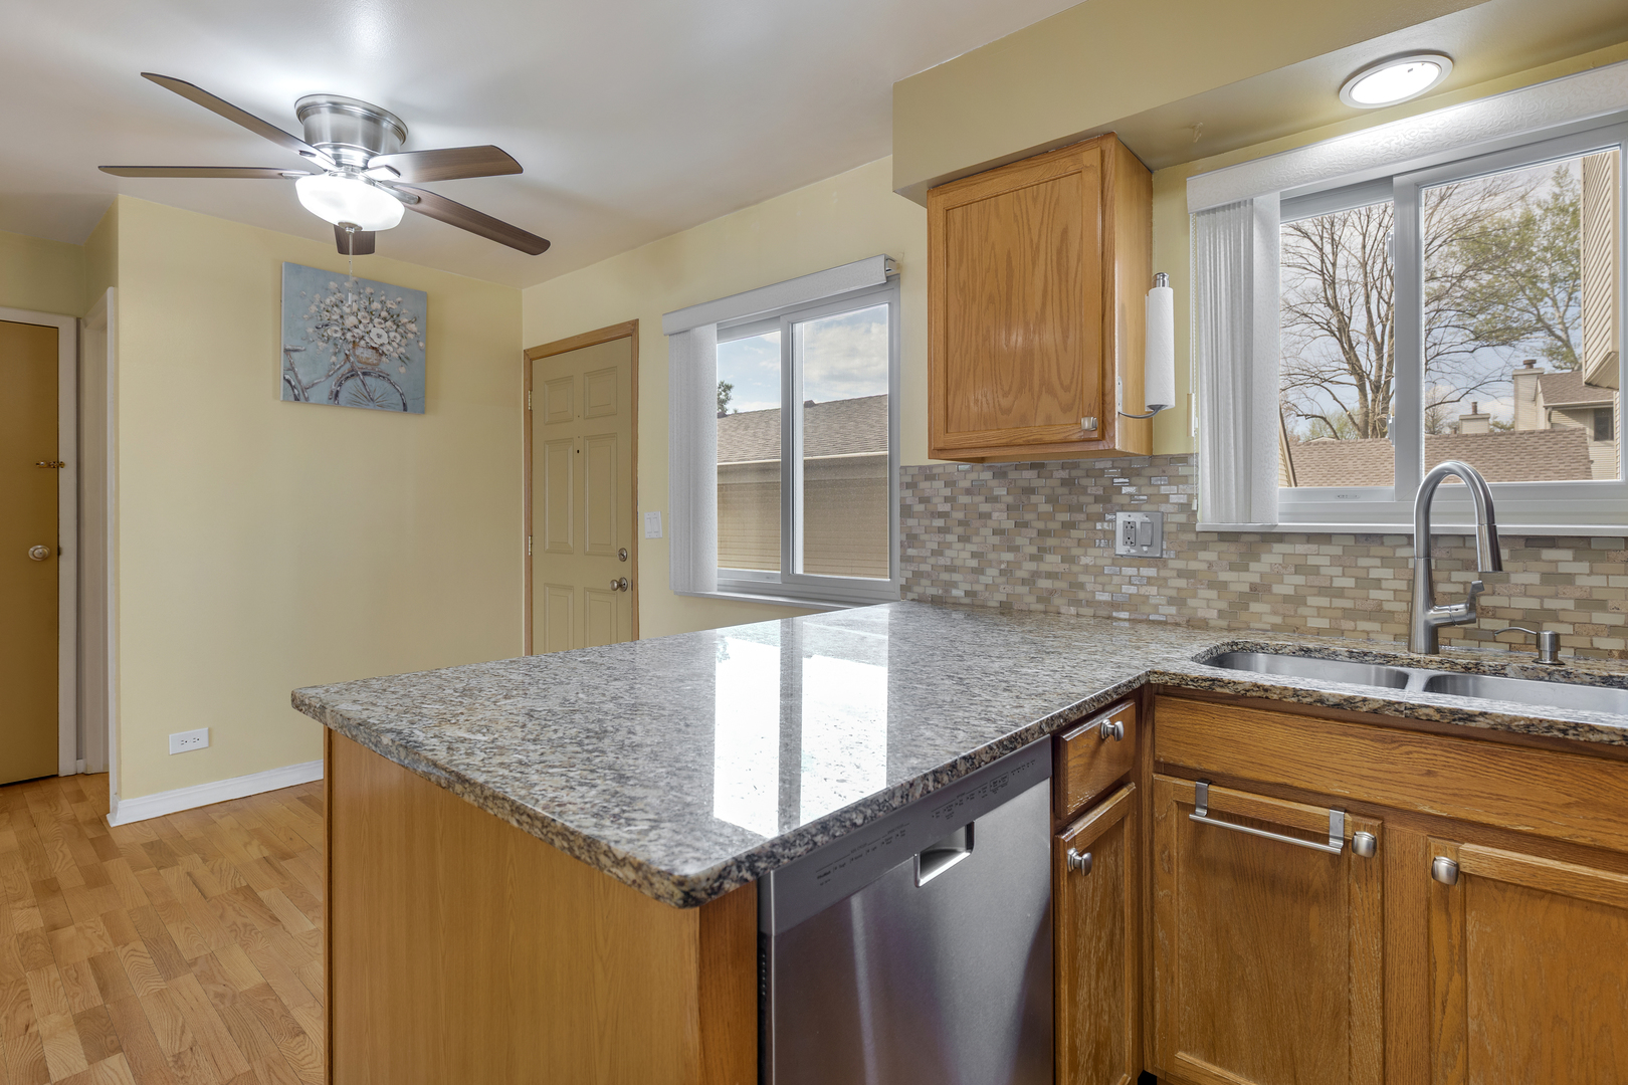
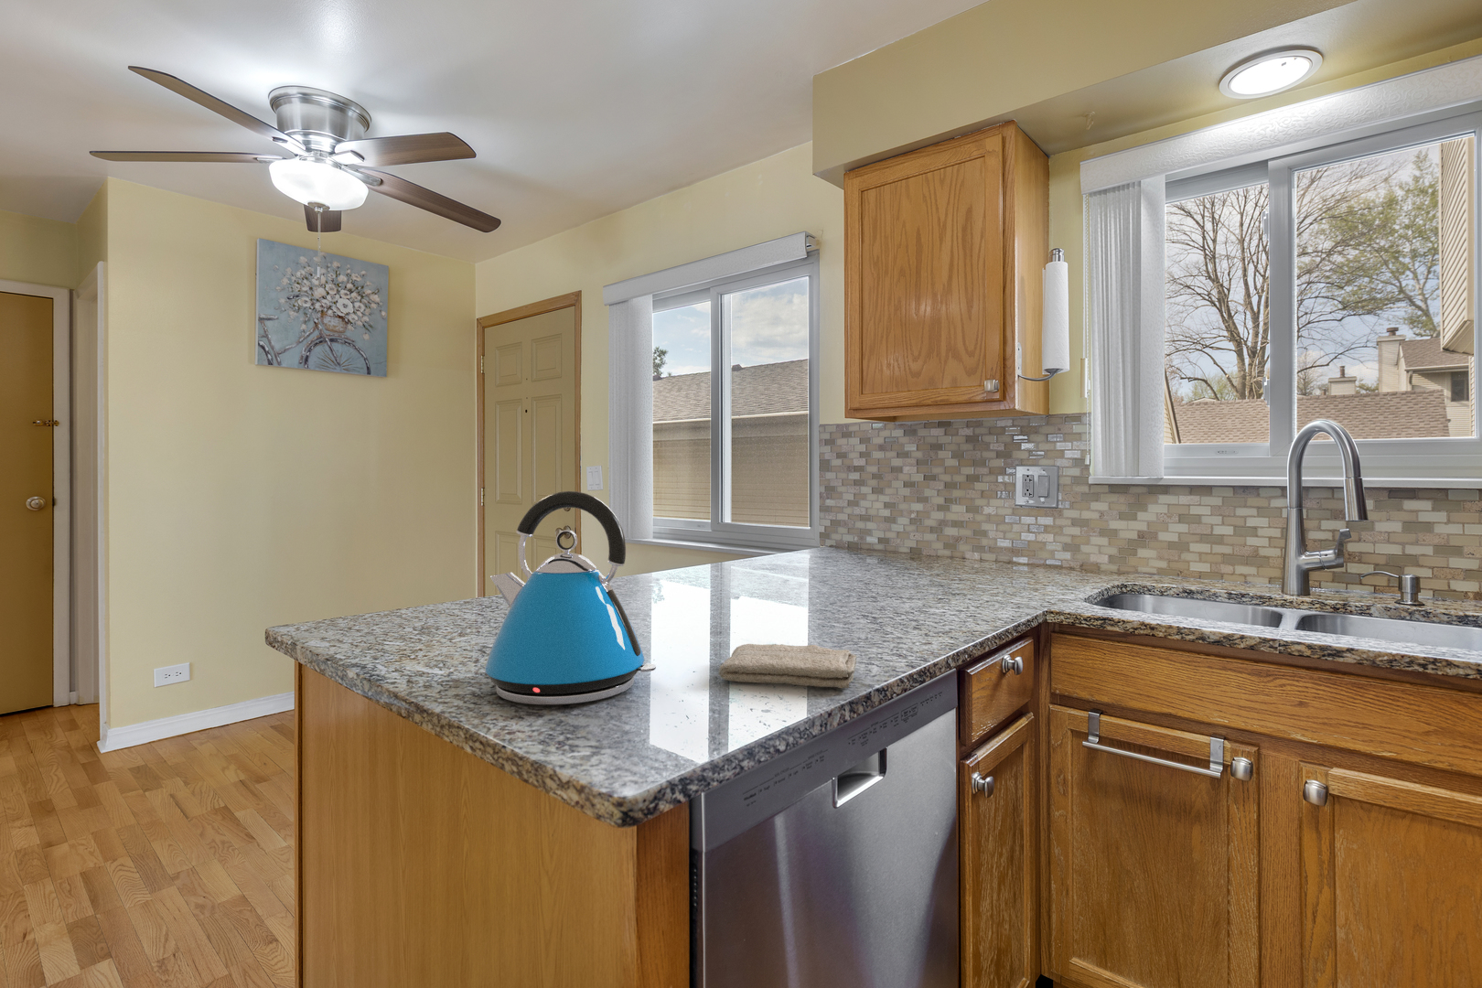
+ kettle (572, 588)
+ washcloth (790, 663)
